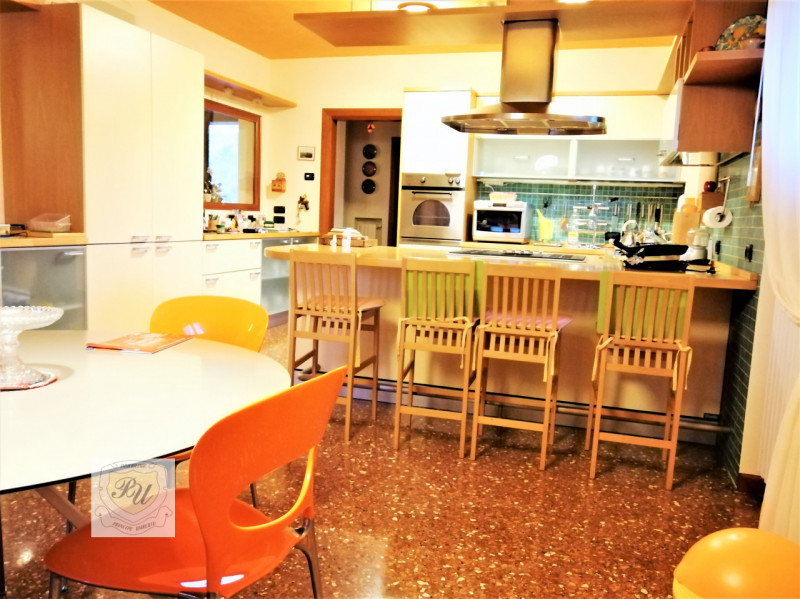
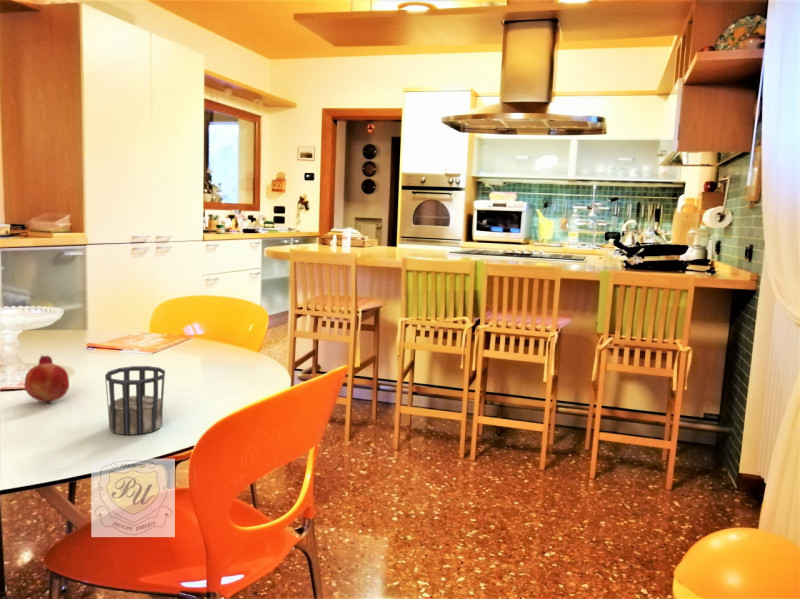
+ cup (136, 399)
+ fruit (46, 379)
